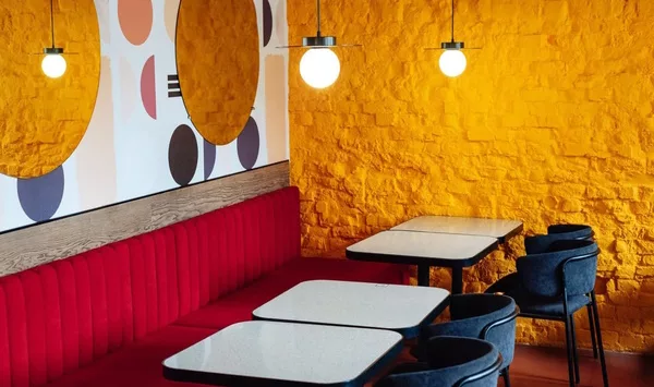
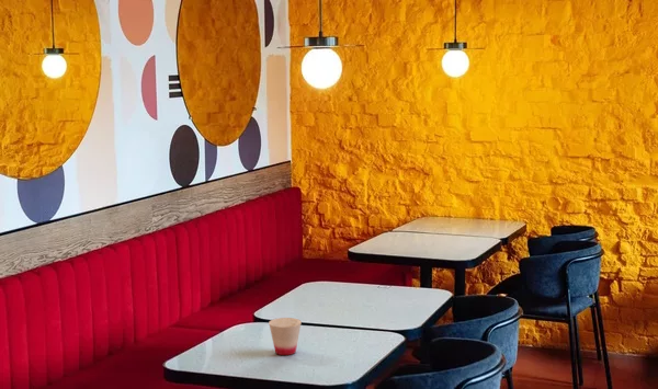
+ cup (285, 336)
